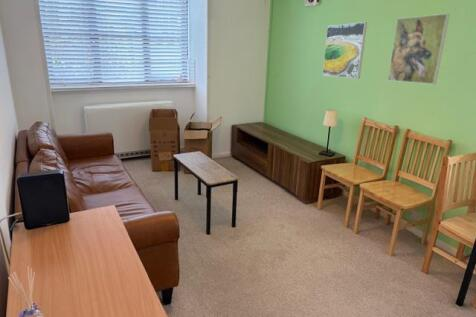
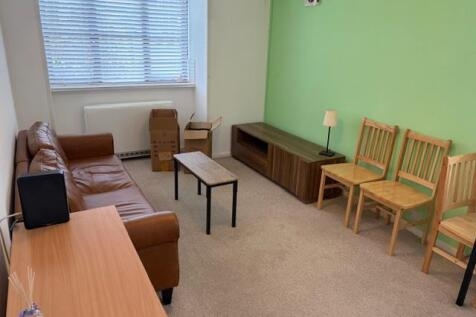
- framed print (342, 51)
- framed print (415, 50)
